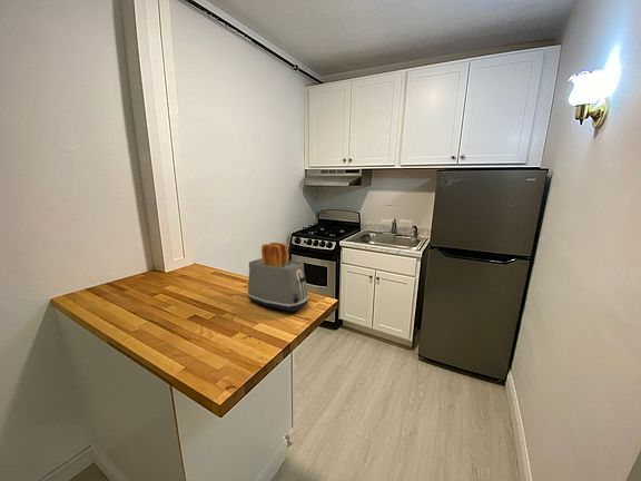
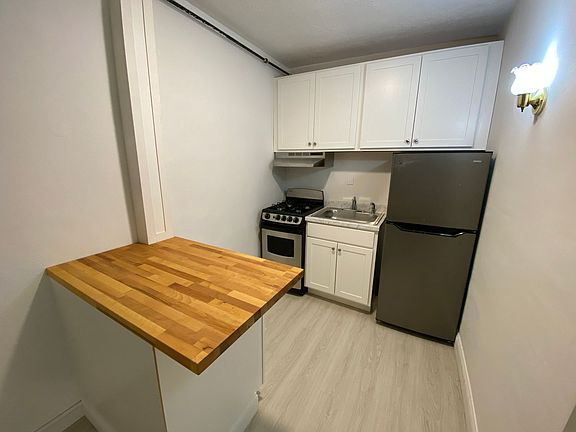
- toaster (277, 274)
